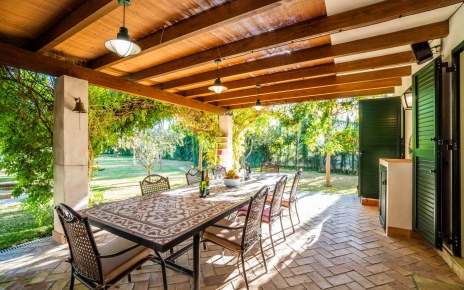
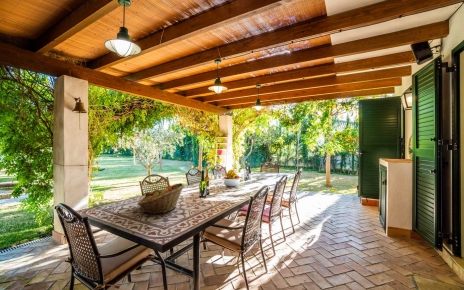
+ fruit basket (162, 197)
